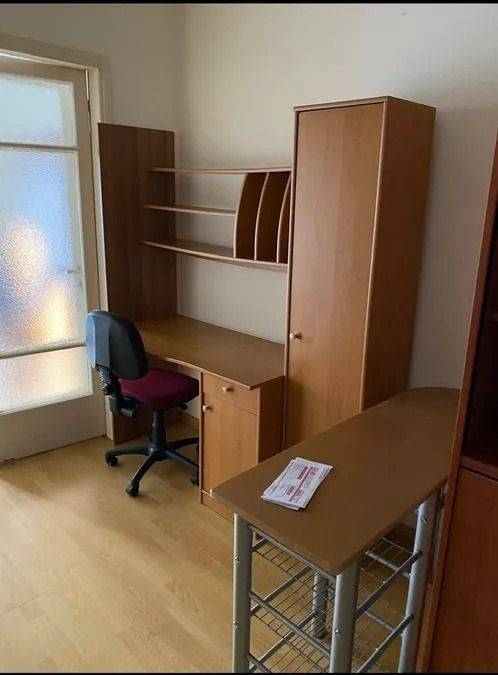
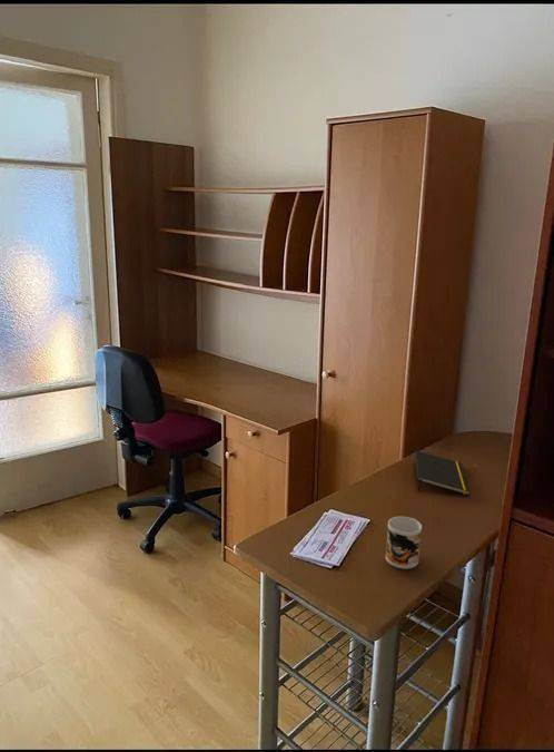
+ notepad (441, 471)
+ mug (405, 538)
